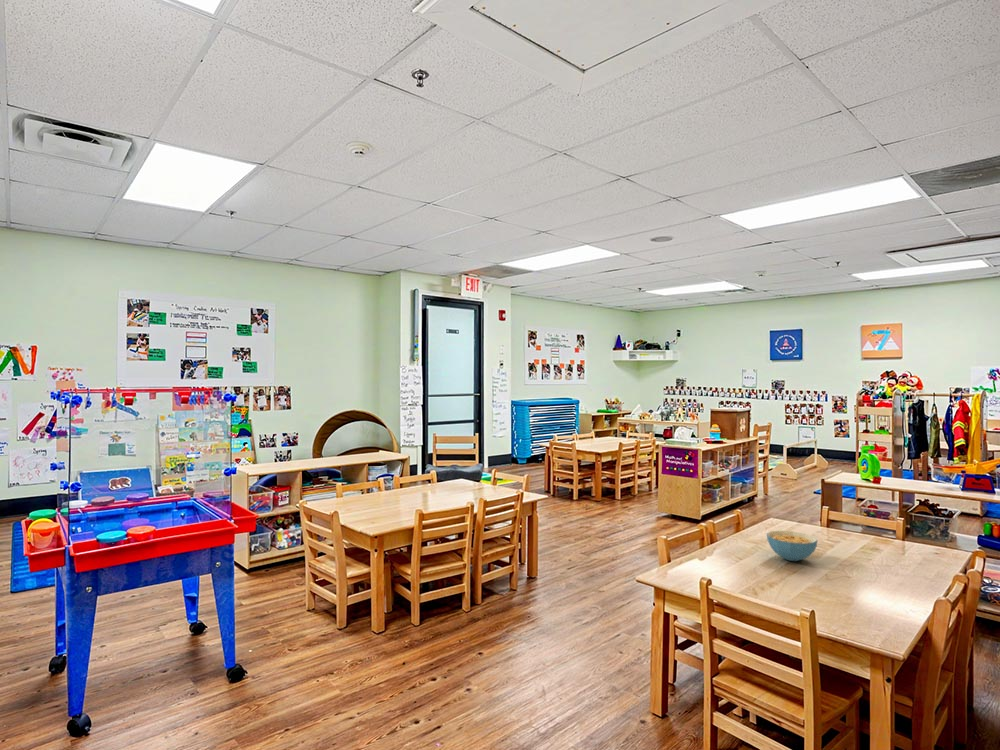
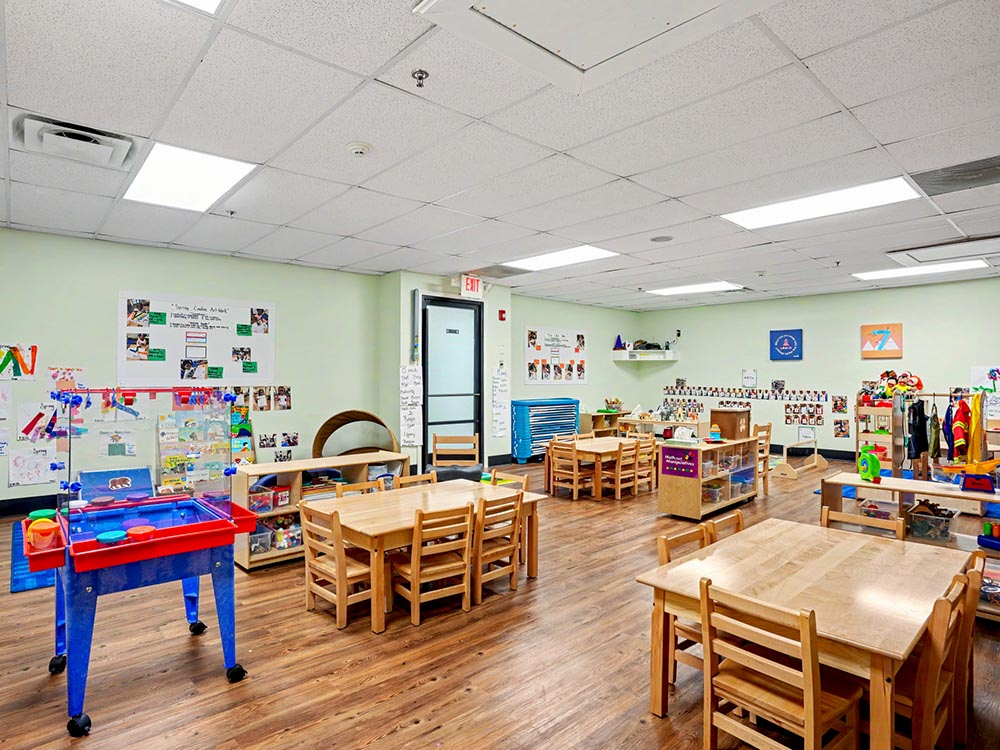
- cereal bowl (791, 547)
